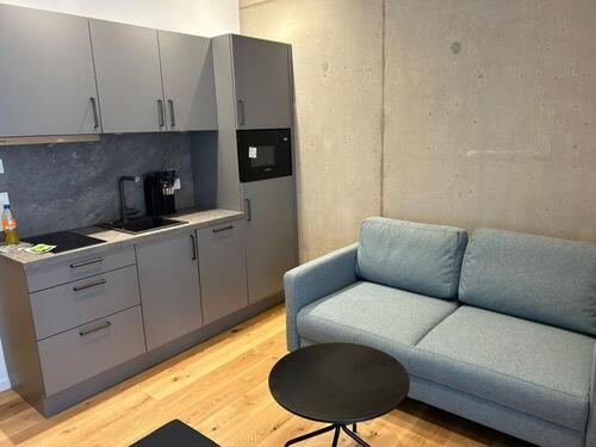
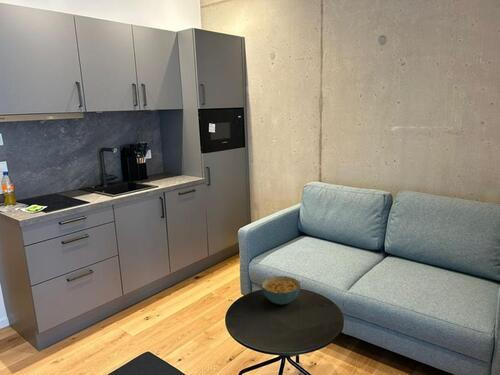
+ cereal bowl (281, 293)
